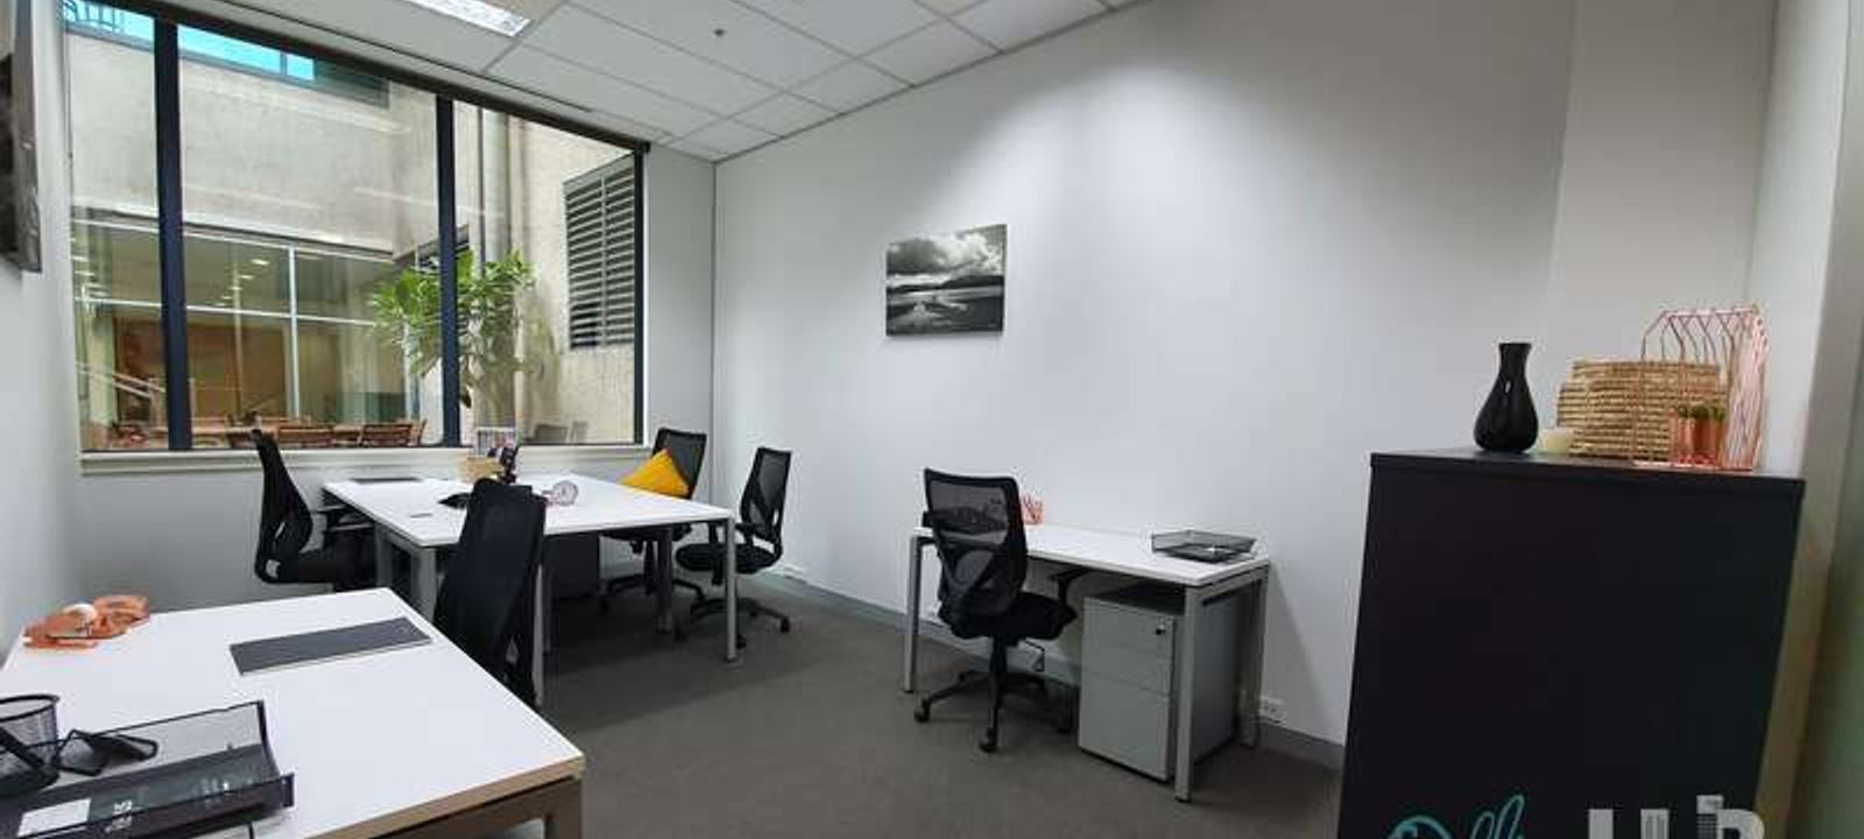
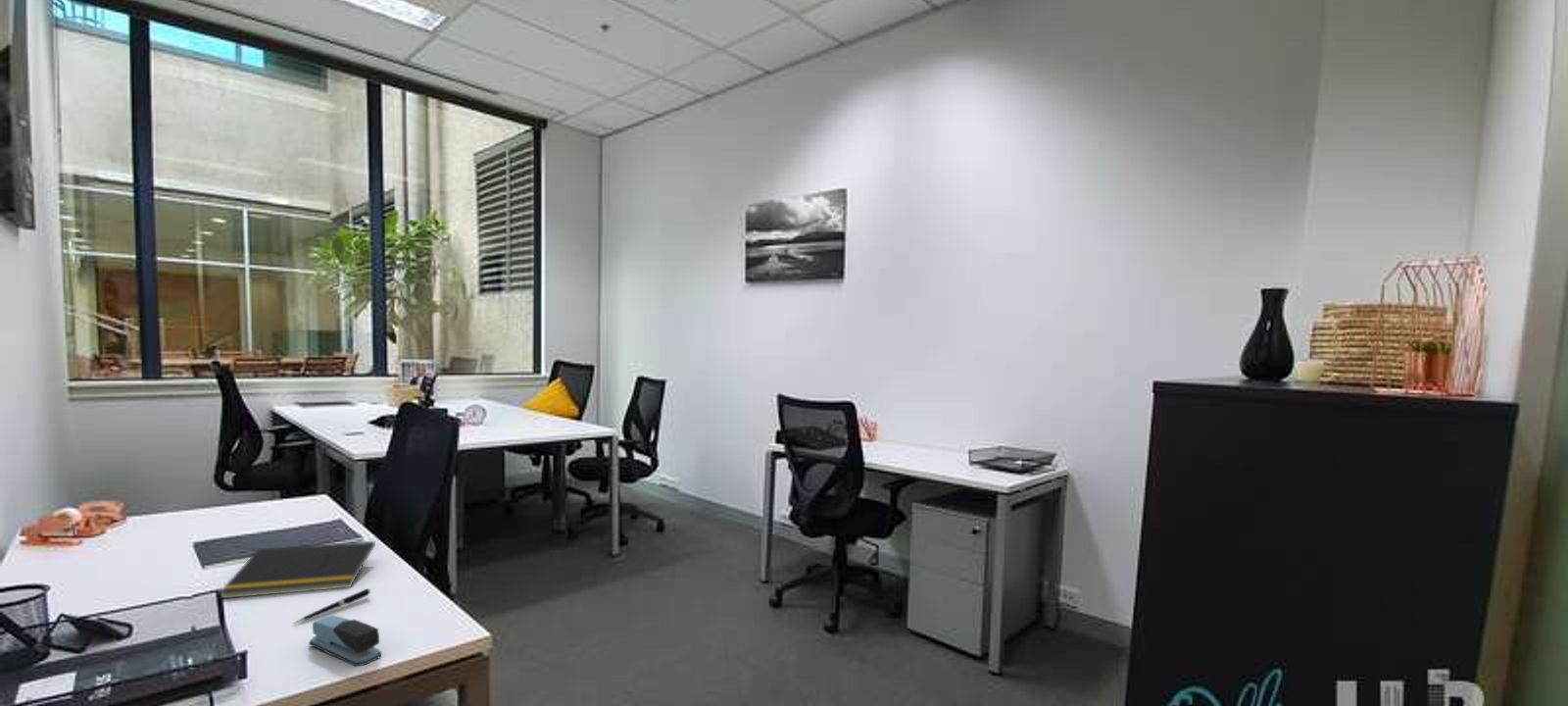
+ stapler (345, 635)
+ notepad (303, 567)
+ pen (332, 605)
